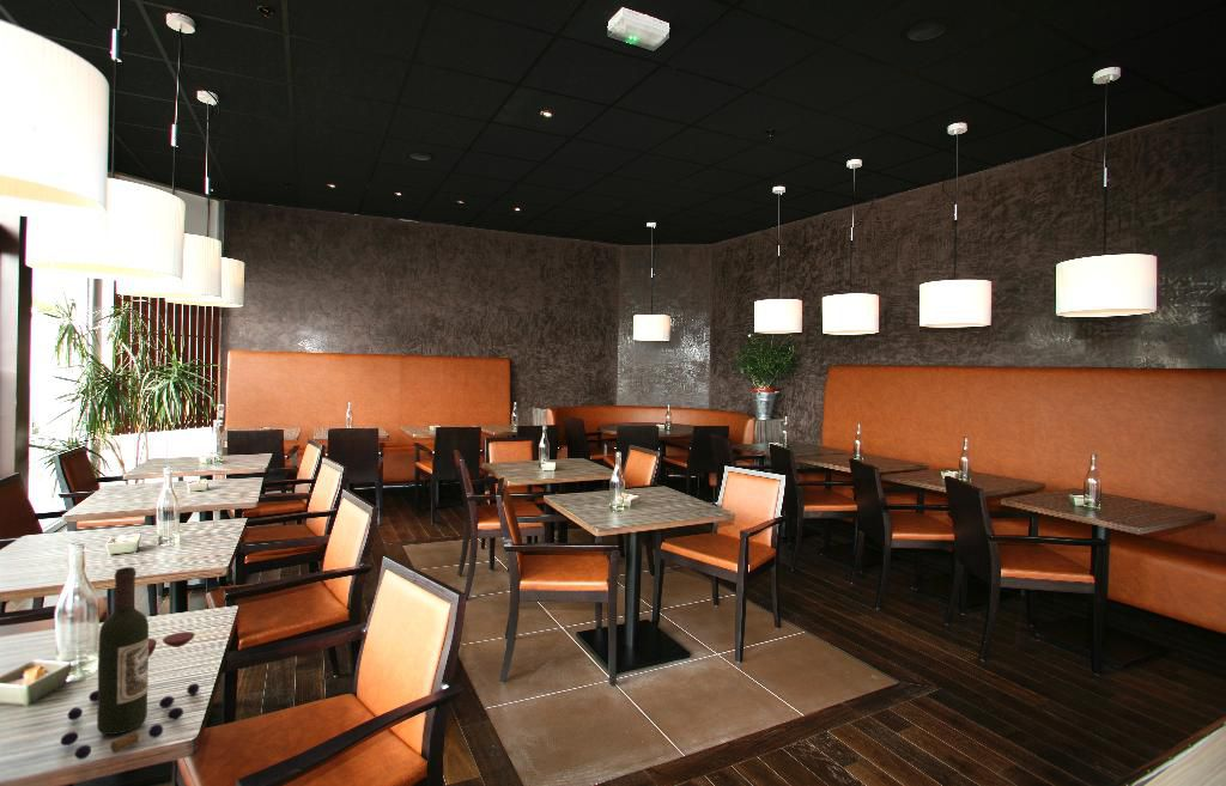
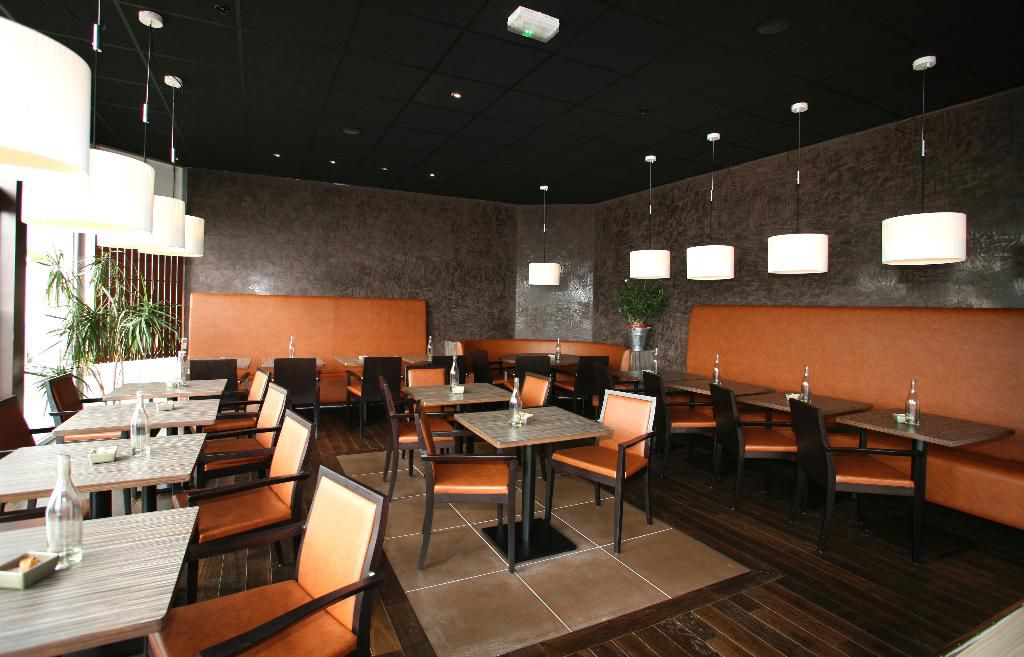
- wine bottle (132, 639)
